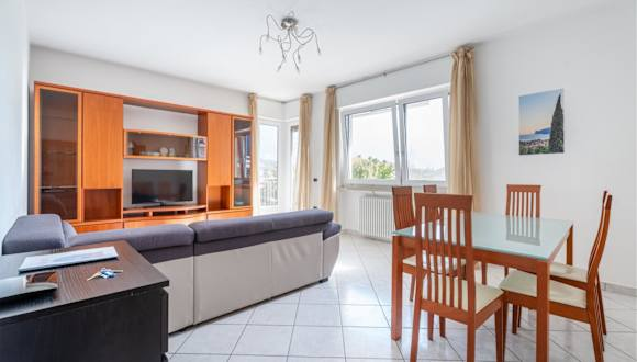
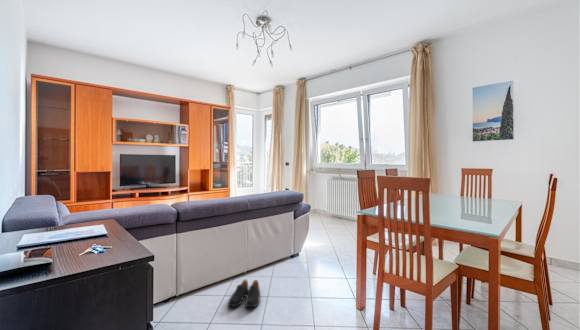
+ shoes (245, 292)
